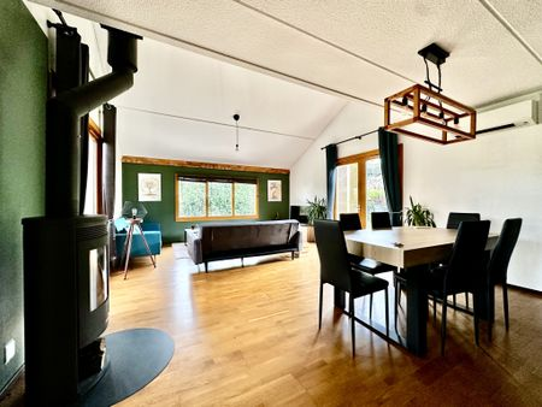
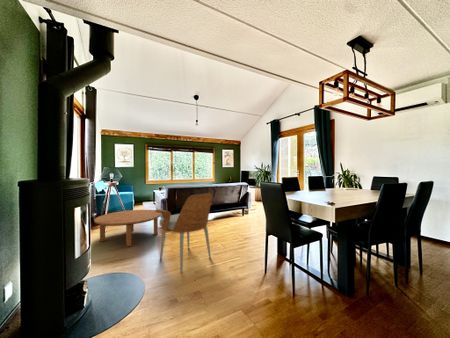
+ armchair (188, 226)
+ coffee table (130, 226)
